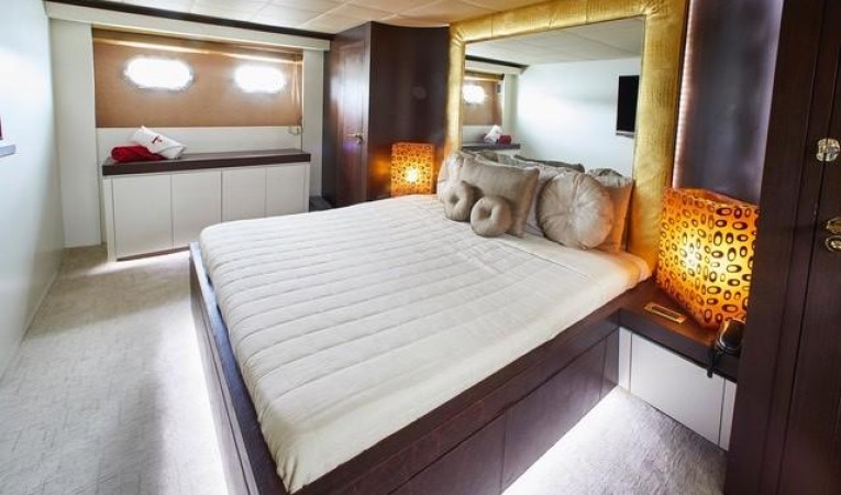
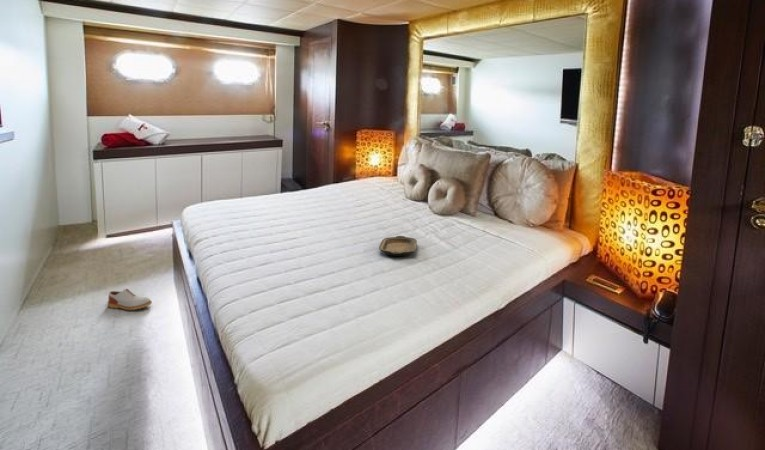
+ serving tray (398, 246)
+ shoe (128, 298)
